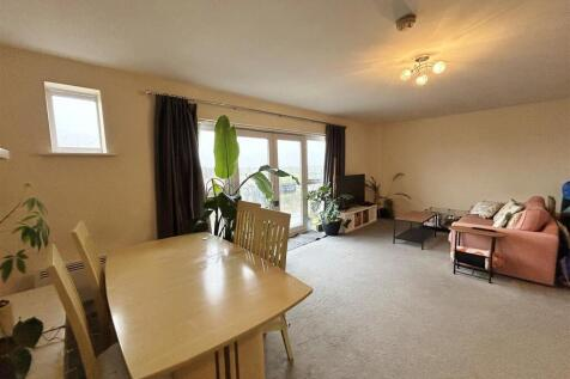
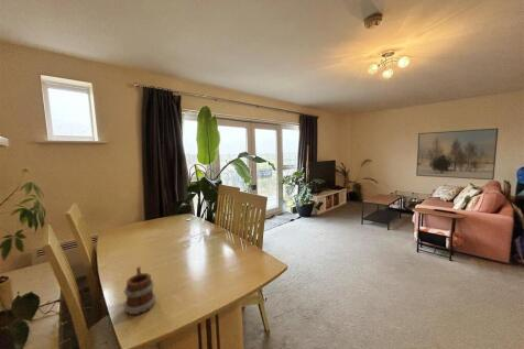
+ mug (139, 288)
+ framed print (452, 154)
